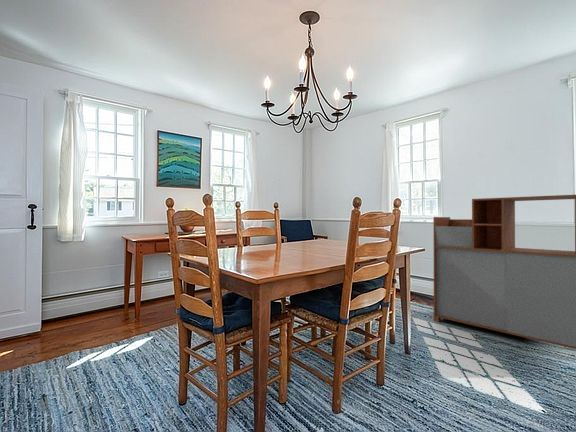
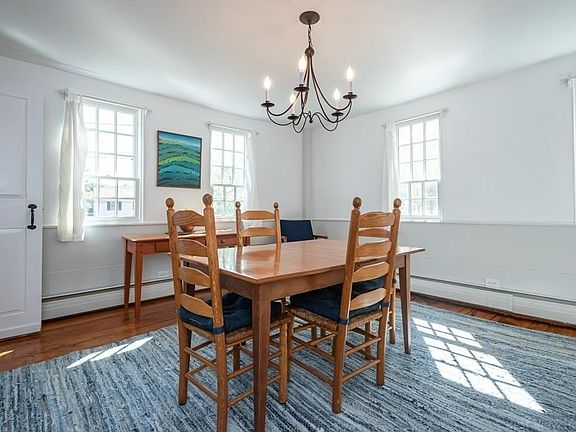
- storage cabinet (524, 267)
